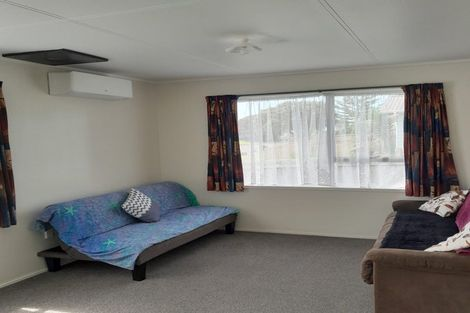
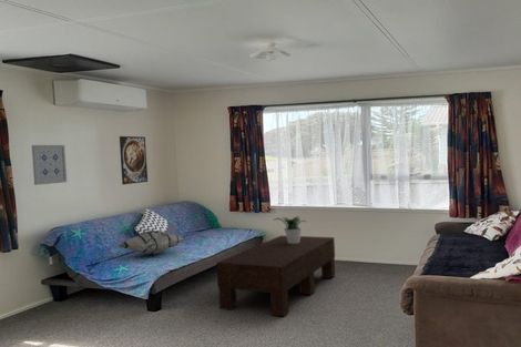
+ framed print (133, 160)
+ coffee table (282, 269)
+ decorative pillow (151, 242)
+ potted plant (290, 229)
+ wall art (50, 164)
